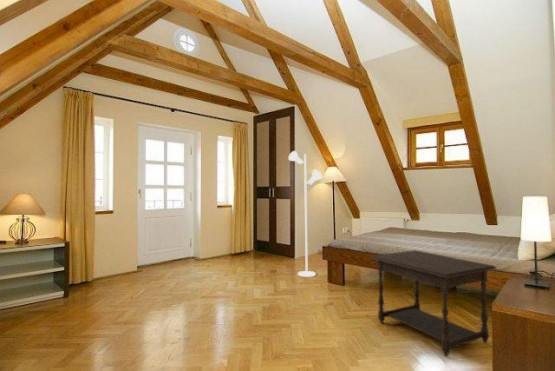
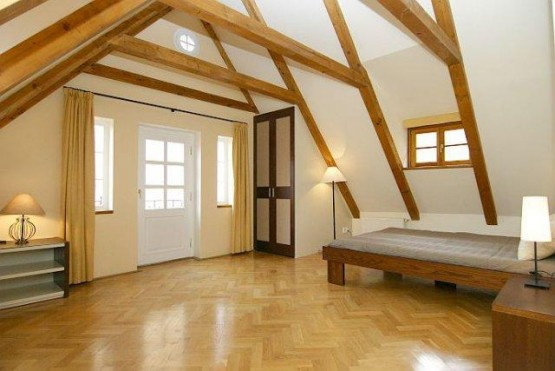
- floor lamp (305, 211)
- side table (418, 296)
